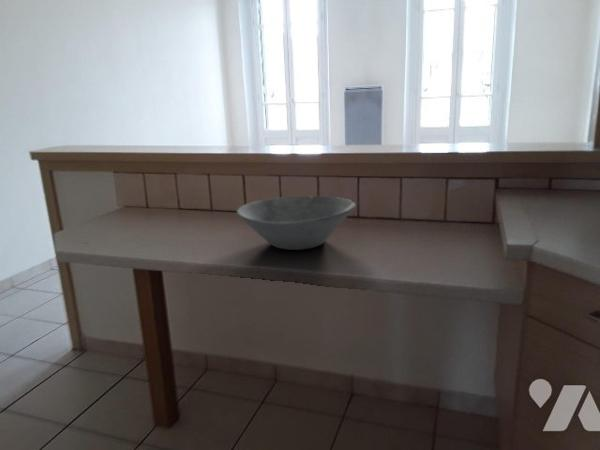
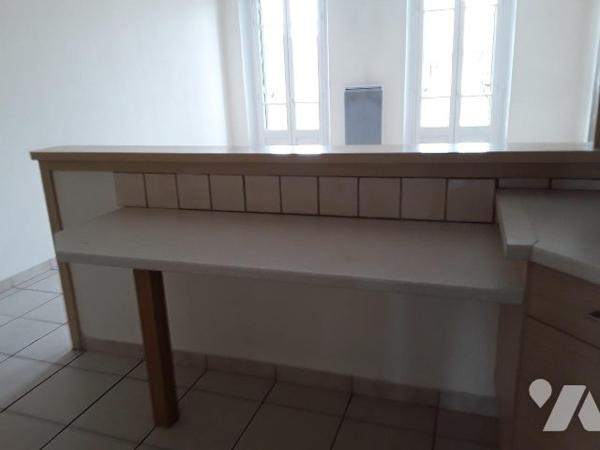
- bowl (296, 223)
